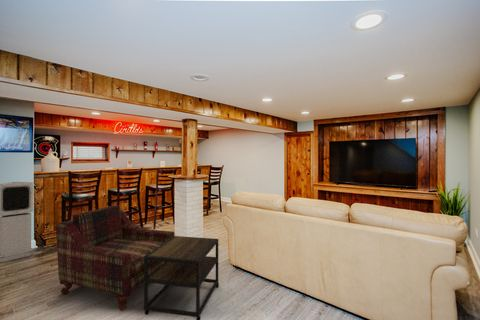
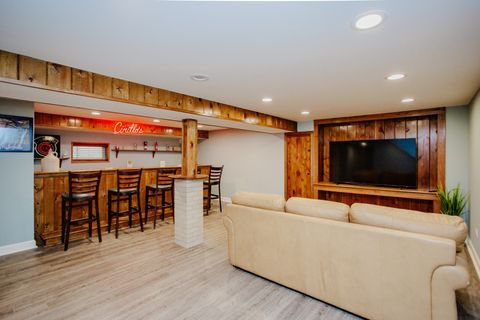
- side table (185, 272)
- air purifier (14, 219)
- armchair (119, 246)
